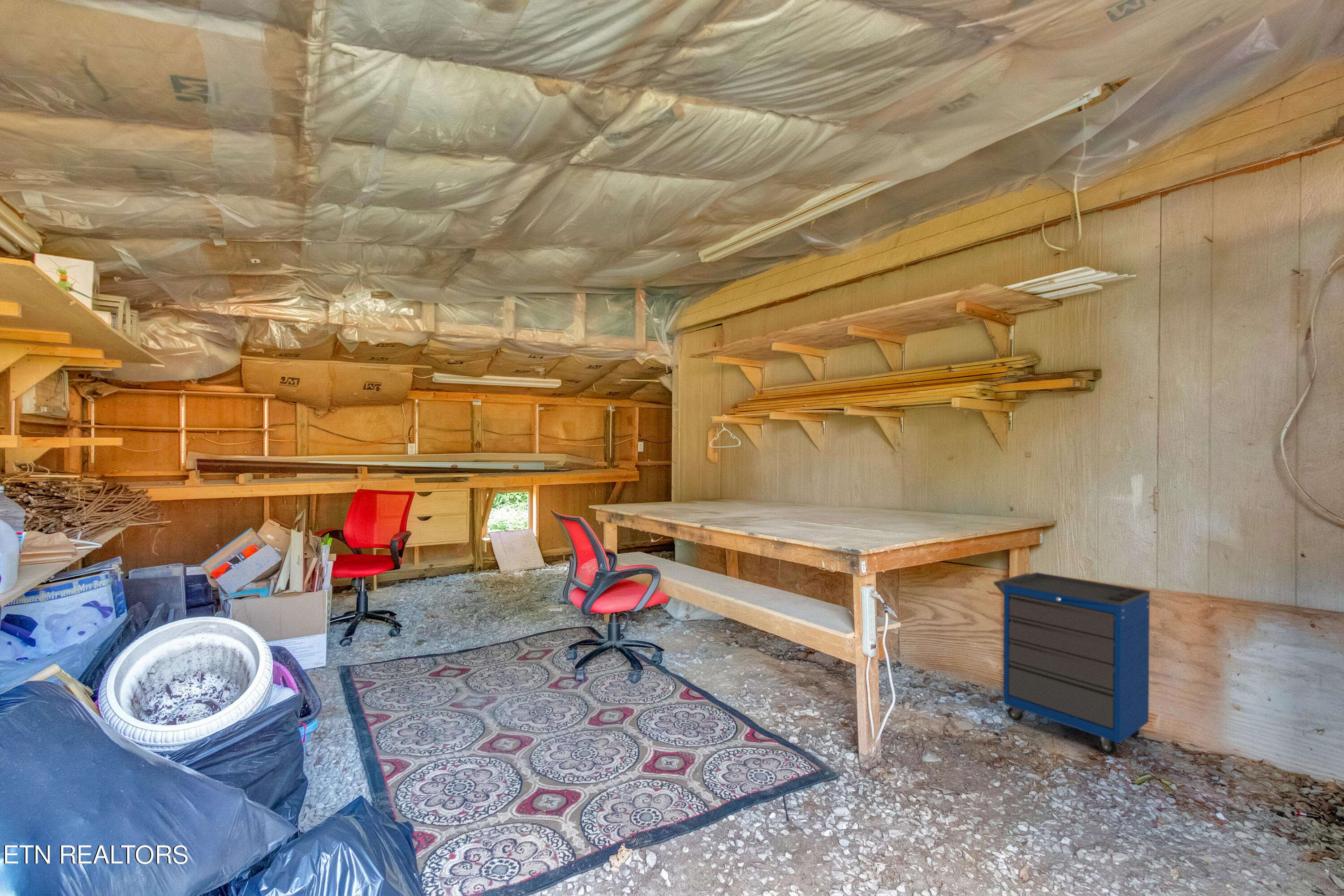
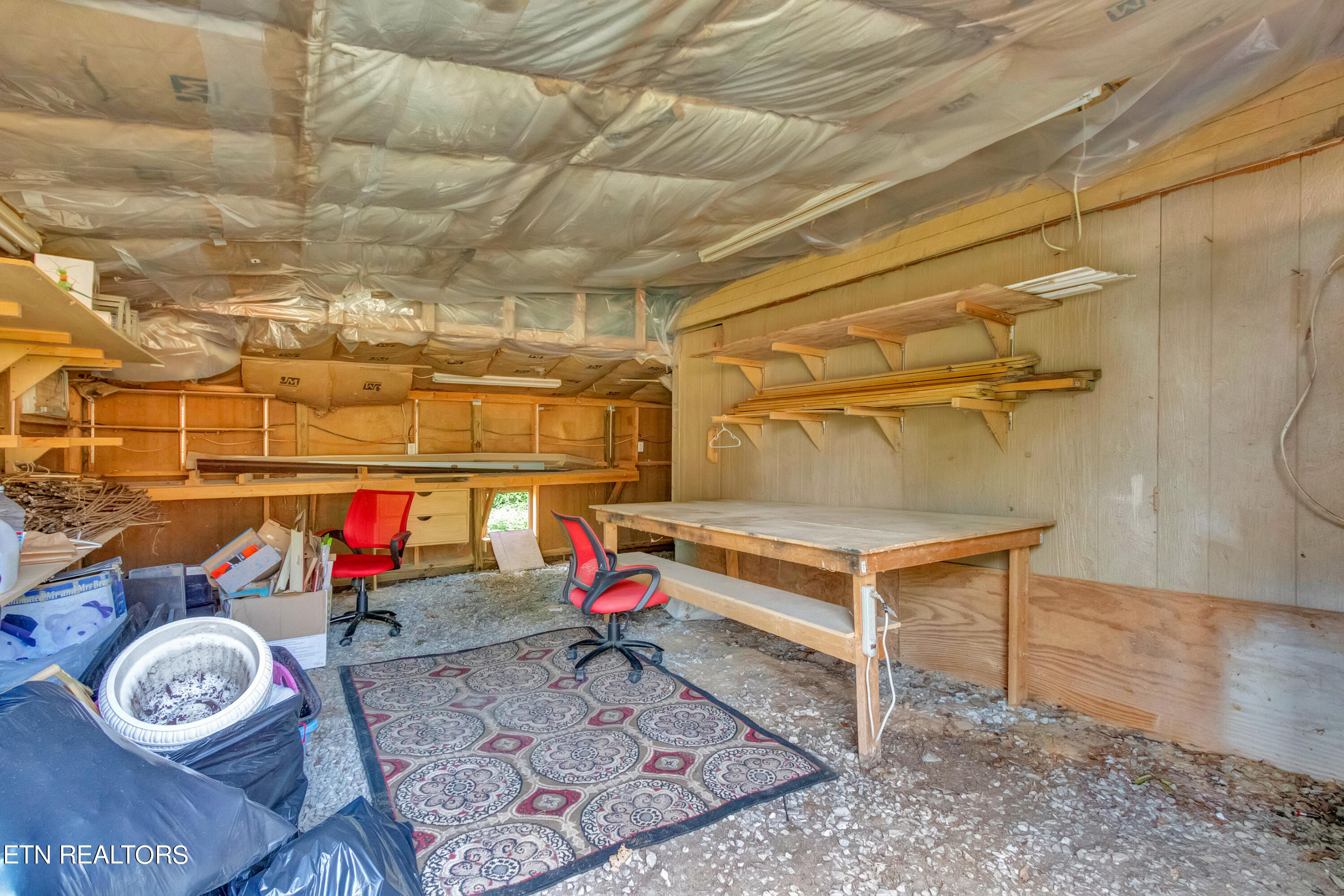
- cabinet (1068, 656)
